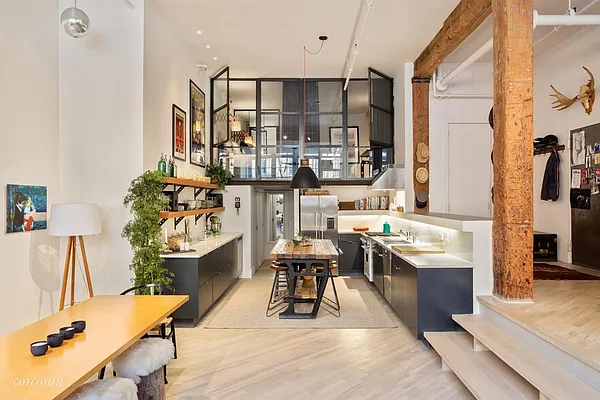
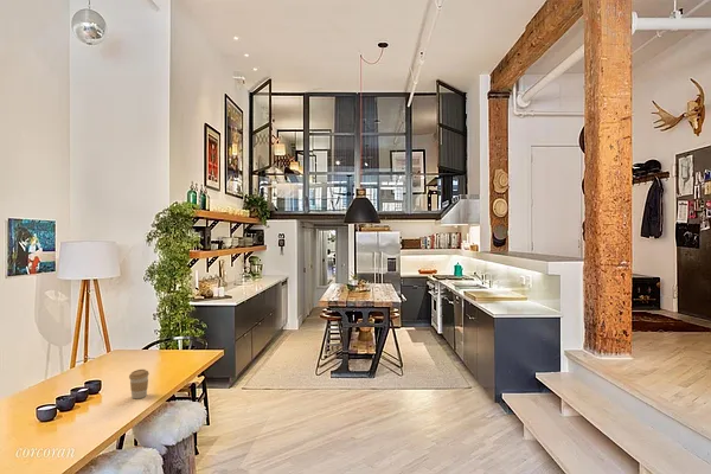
+ coffee cup (139, 383)
